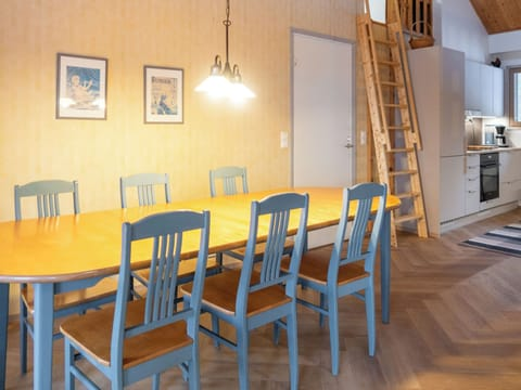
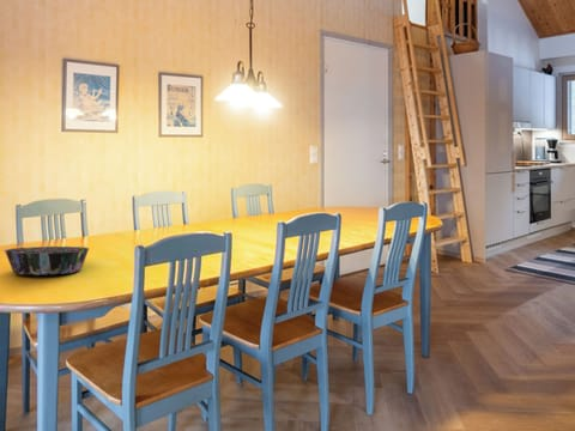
+ decorative bowl (48, 260)
